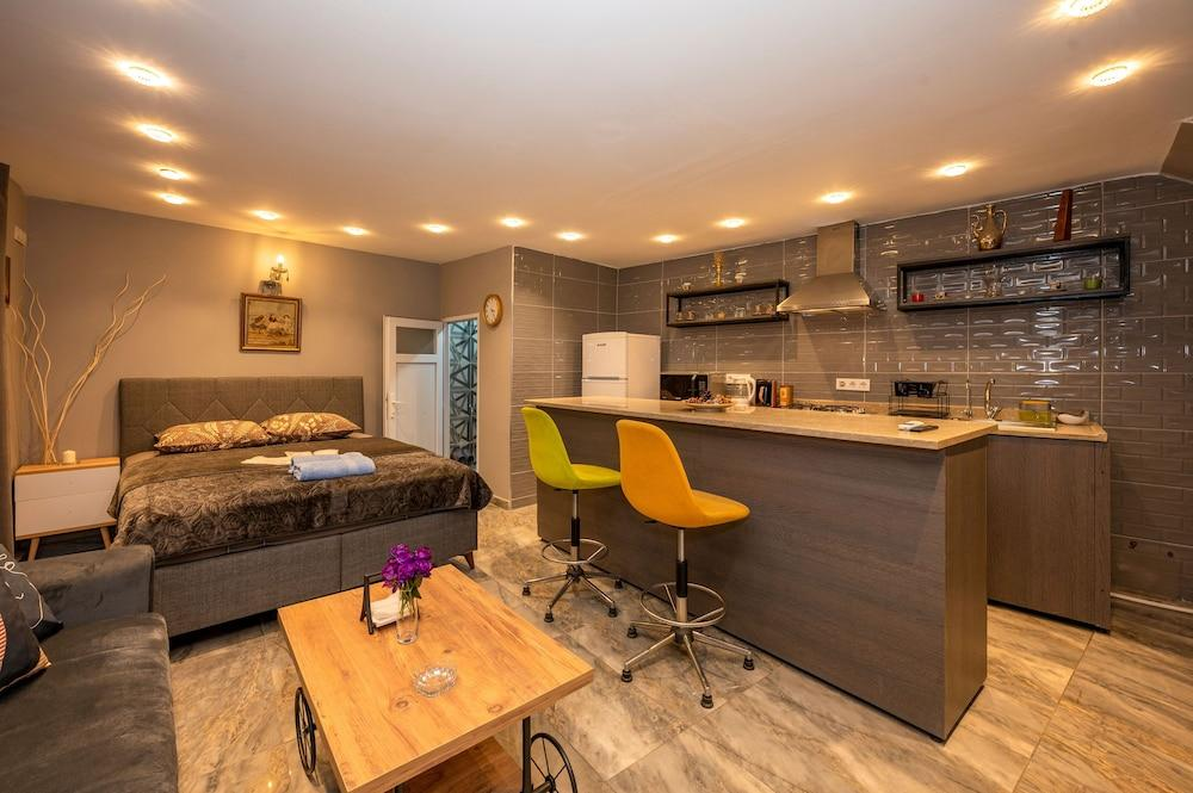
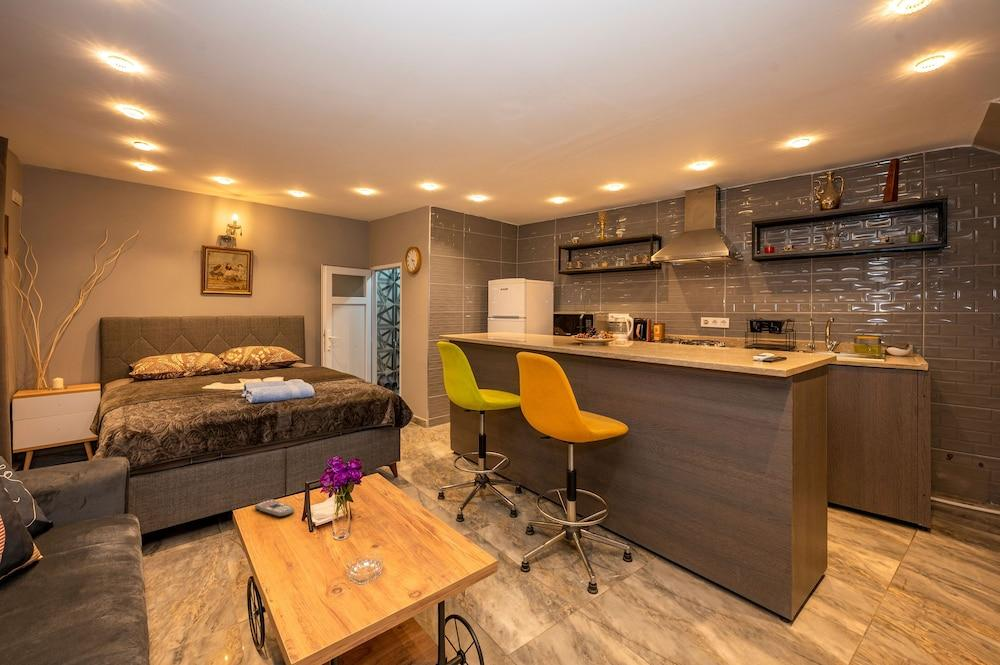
+ remote control (275, 508)
